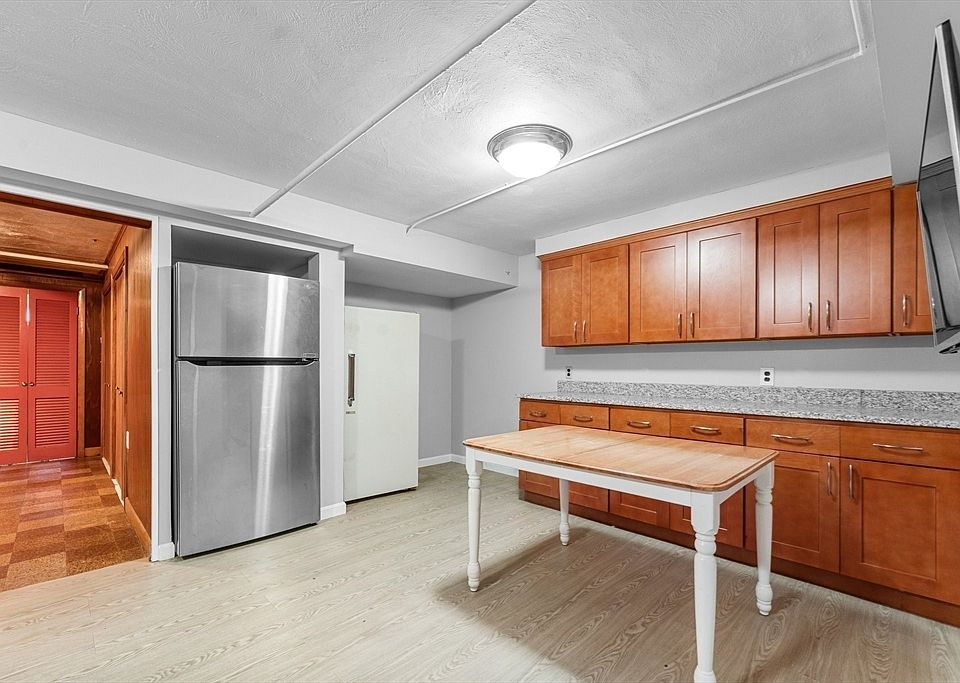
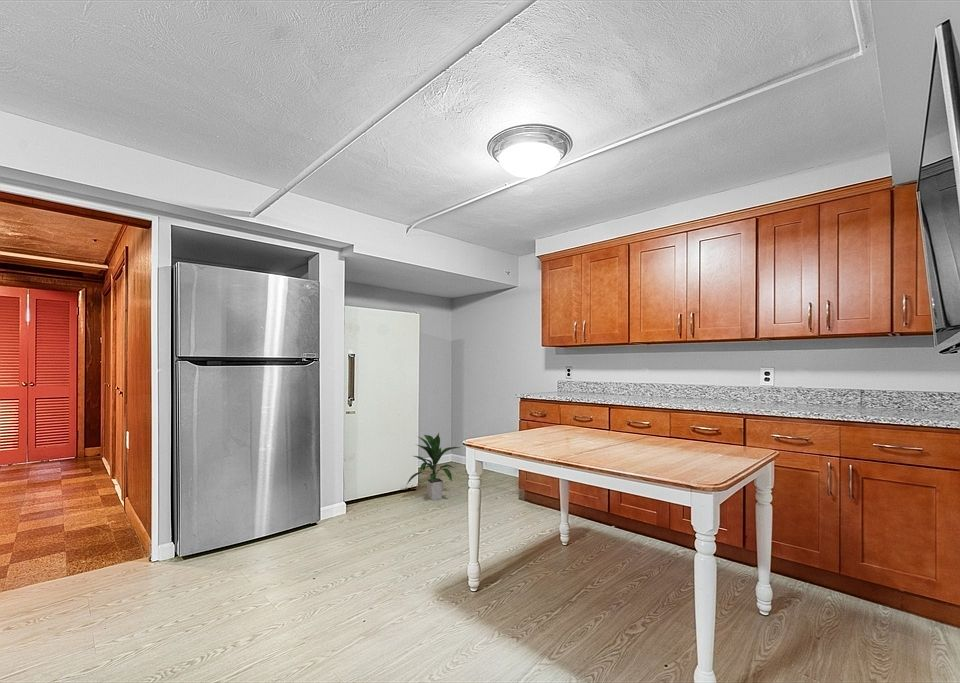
+ indoor plant (431, 464)
